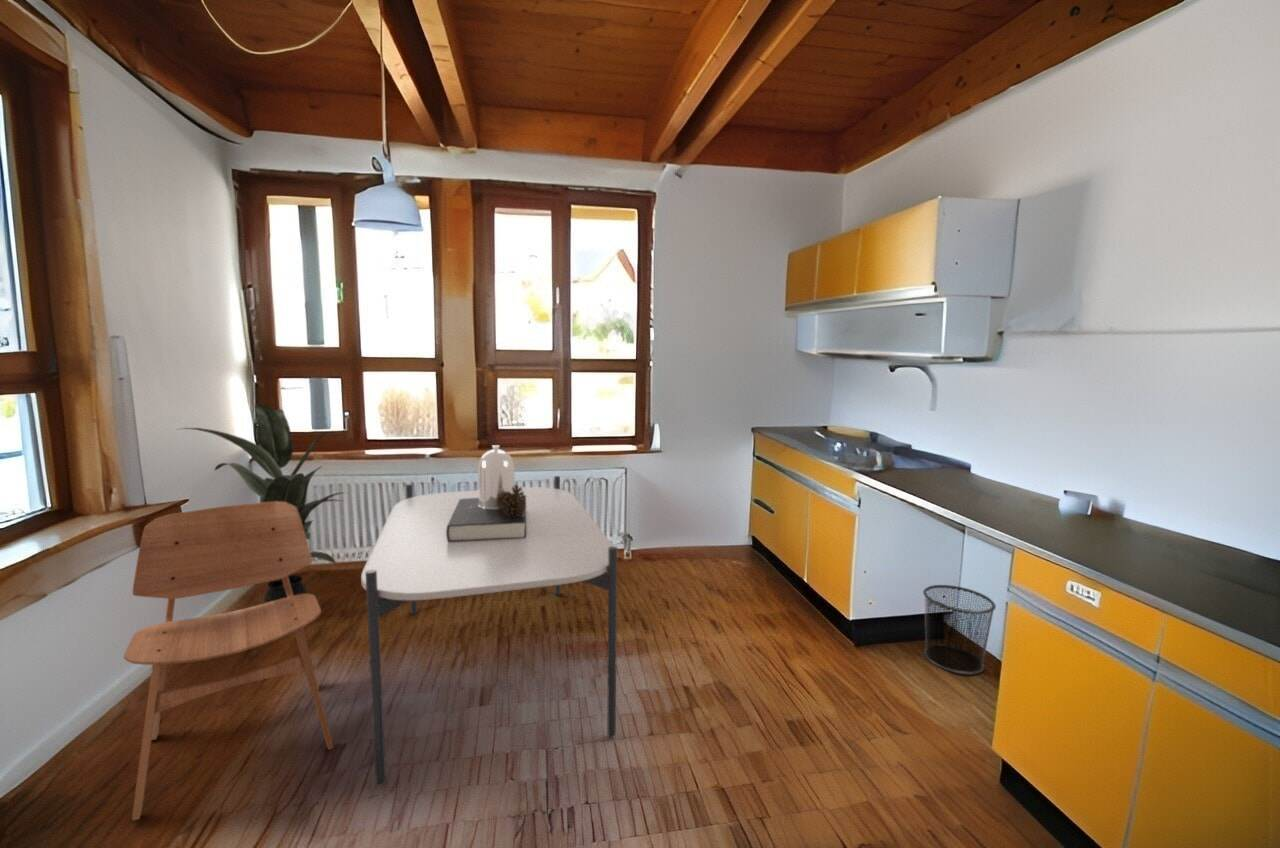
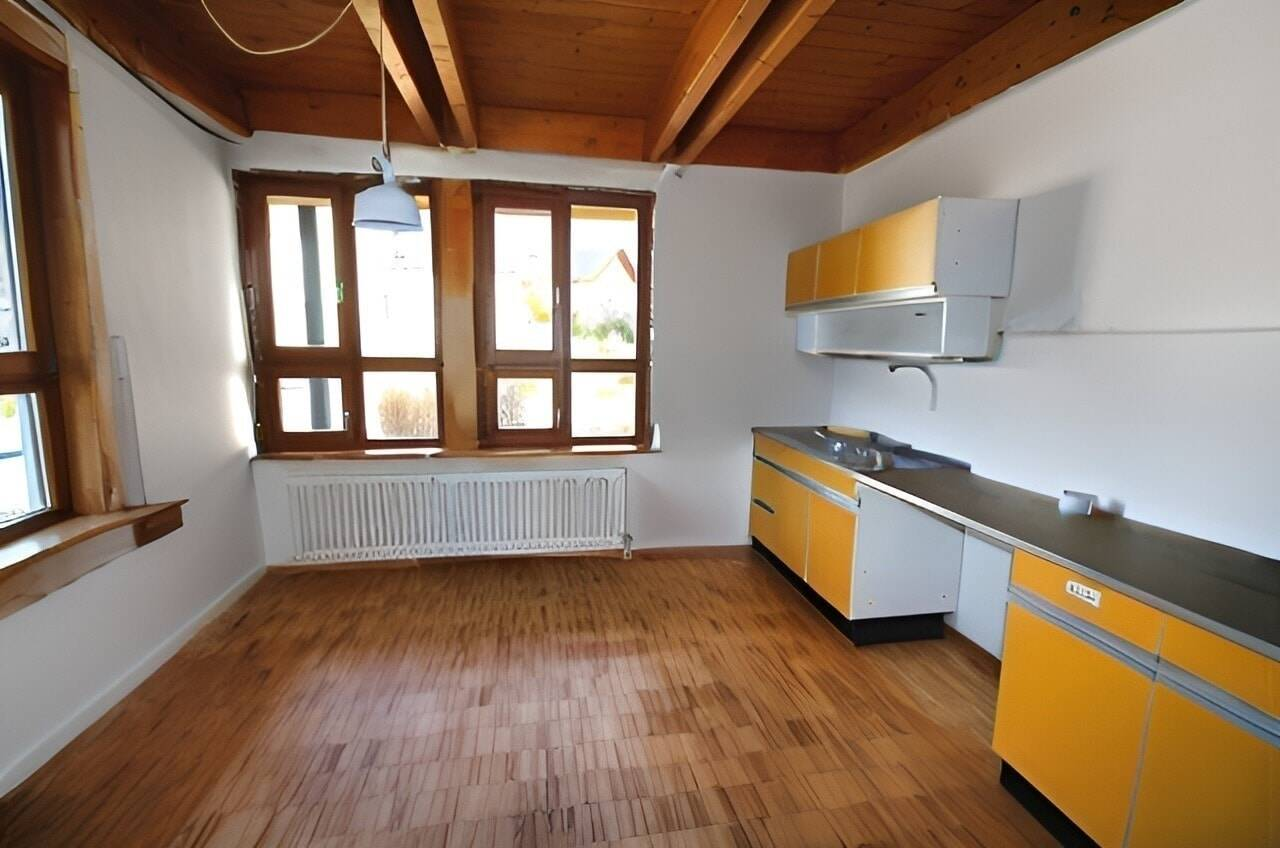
- trash can (955, 629)
- dining table (492, 558)
- indoor plant (270, 501)
- dining chair (233, 633)
